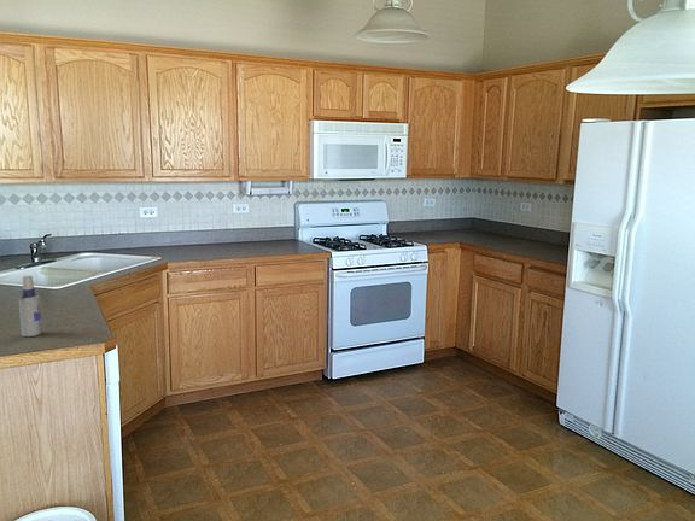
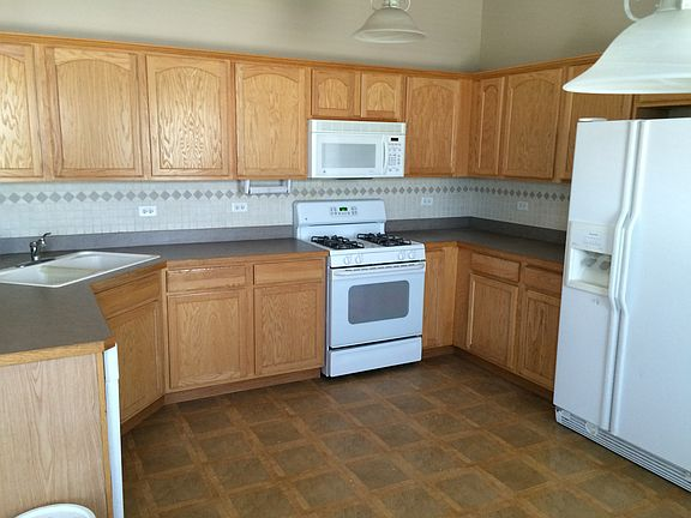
- spray bottle (29, 305)
